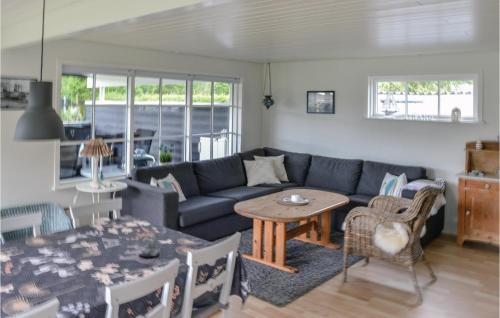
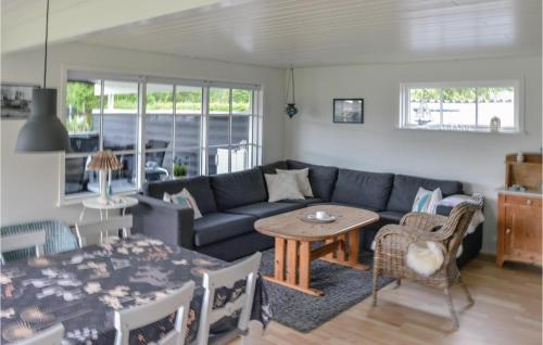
- candle (149, 245)
